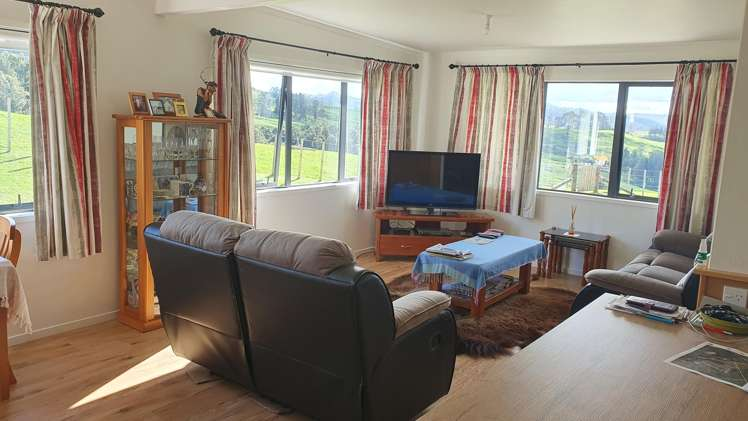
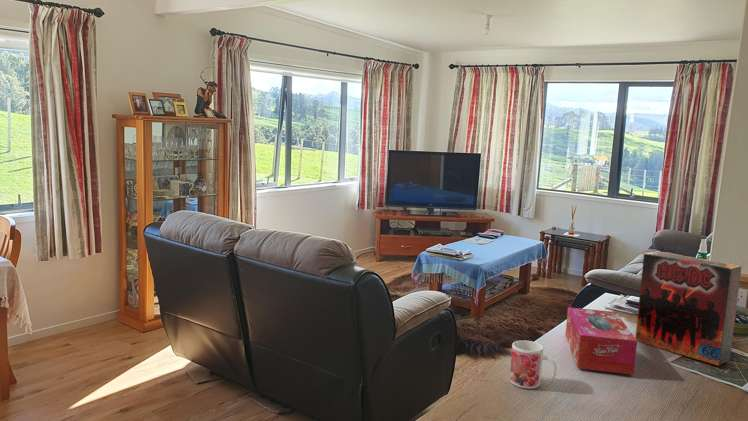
+ mug (533, 366)
+ board game (685, 305)
+ tissue box (598, 338)
